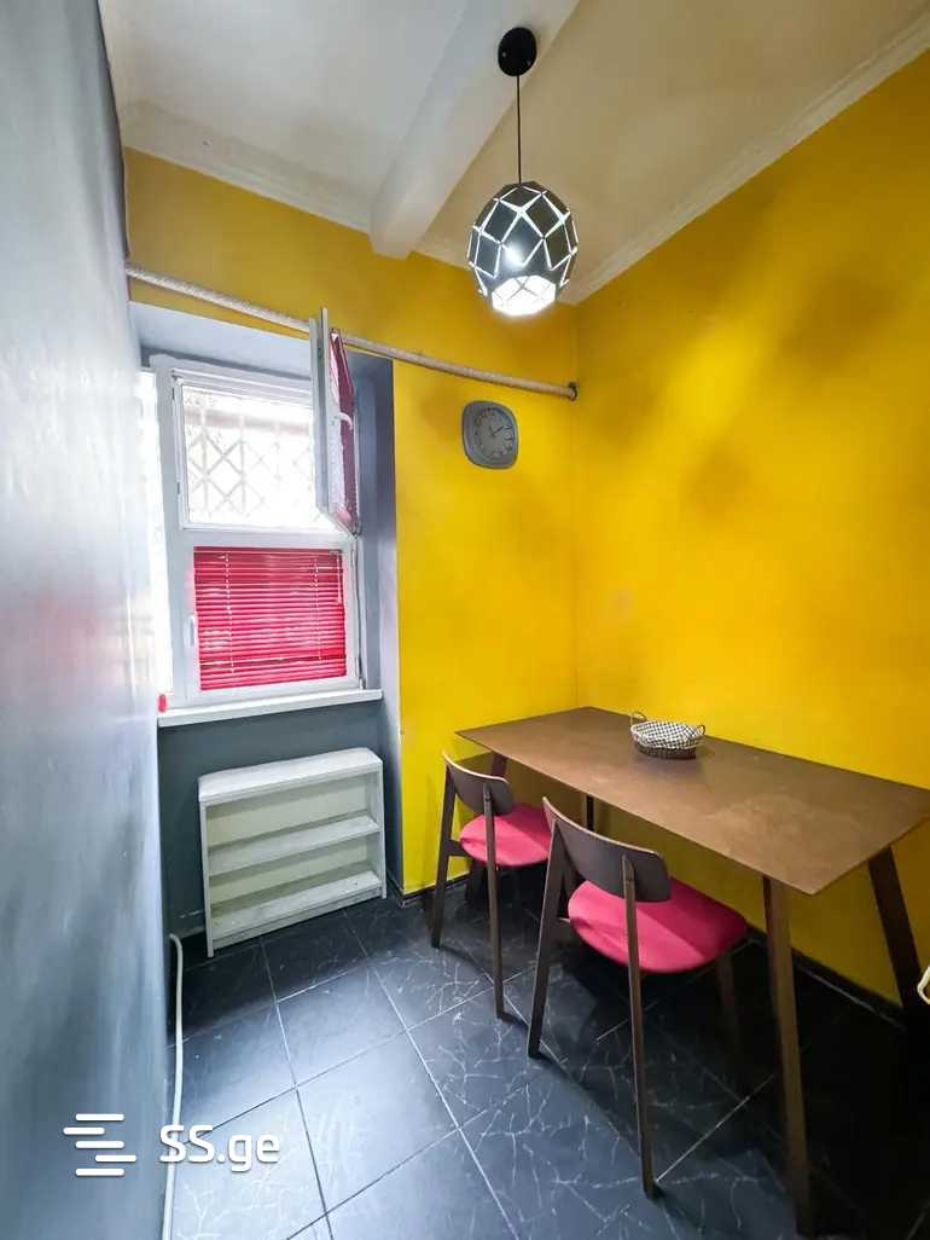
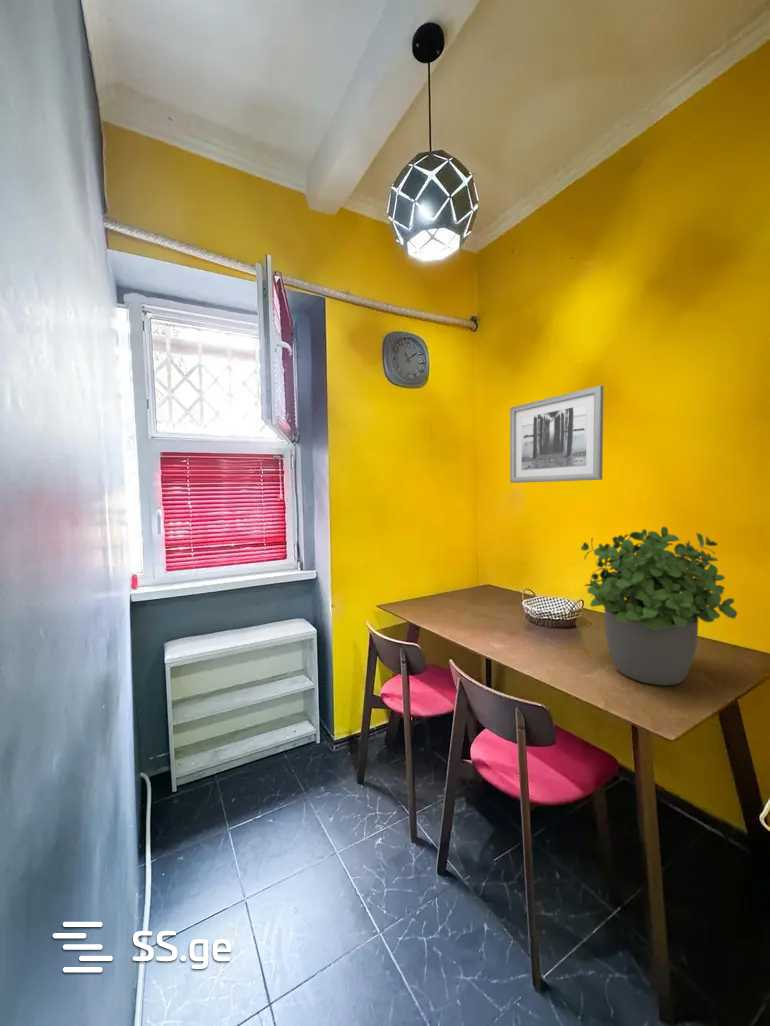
+ potted plant (653, 600)
+ wall art (551, 440)
